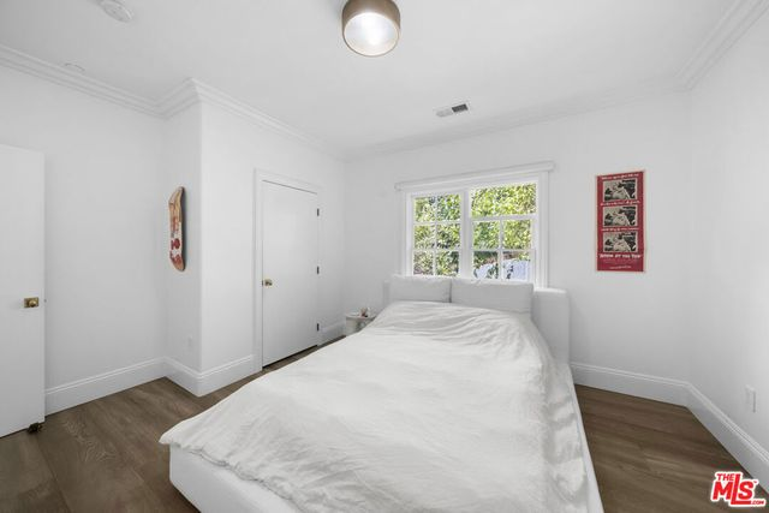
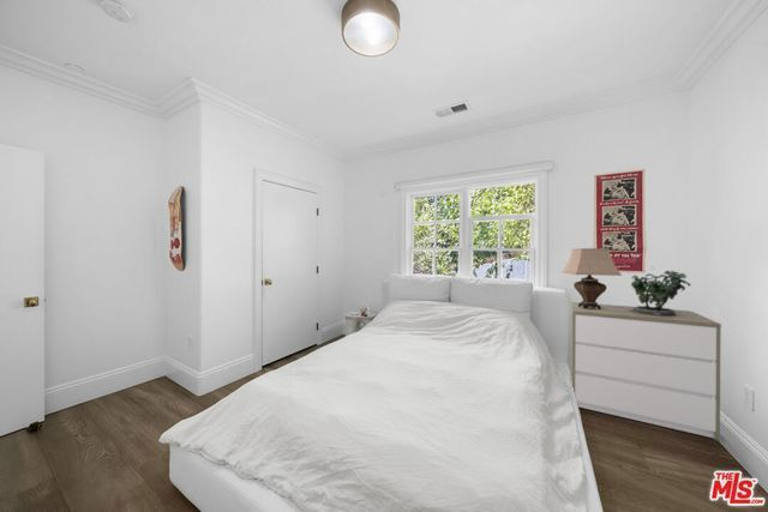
+ potted plant (658, 290)
+ dresser (631, 359)
+ table lamp (589, 277)
